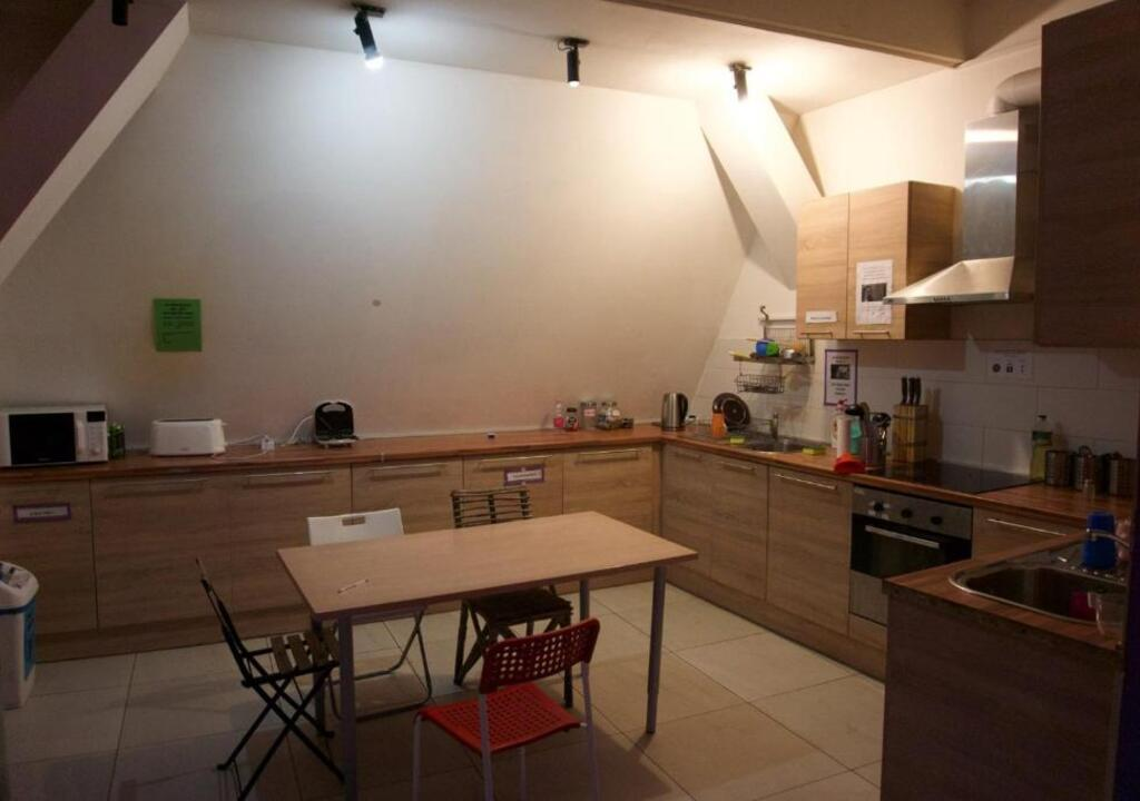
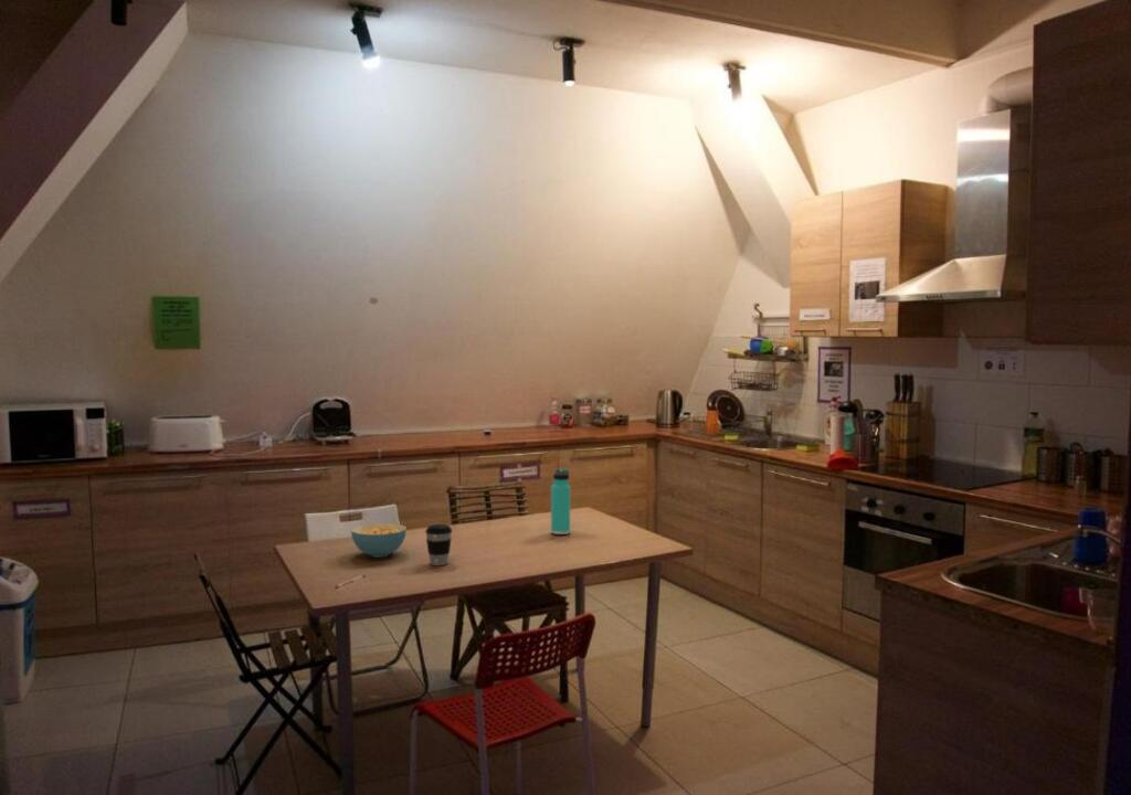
+ thermos bottle (560, 500)
+ cereal bowl (379, 541)
+ coffee cup (438, 544)
